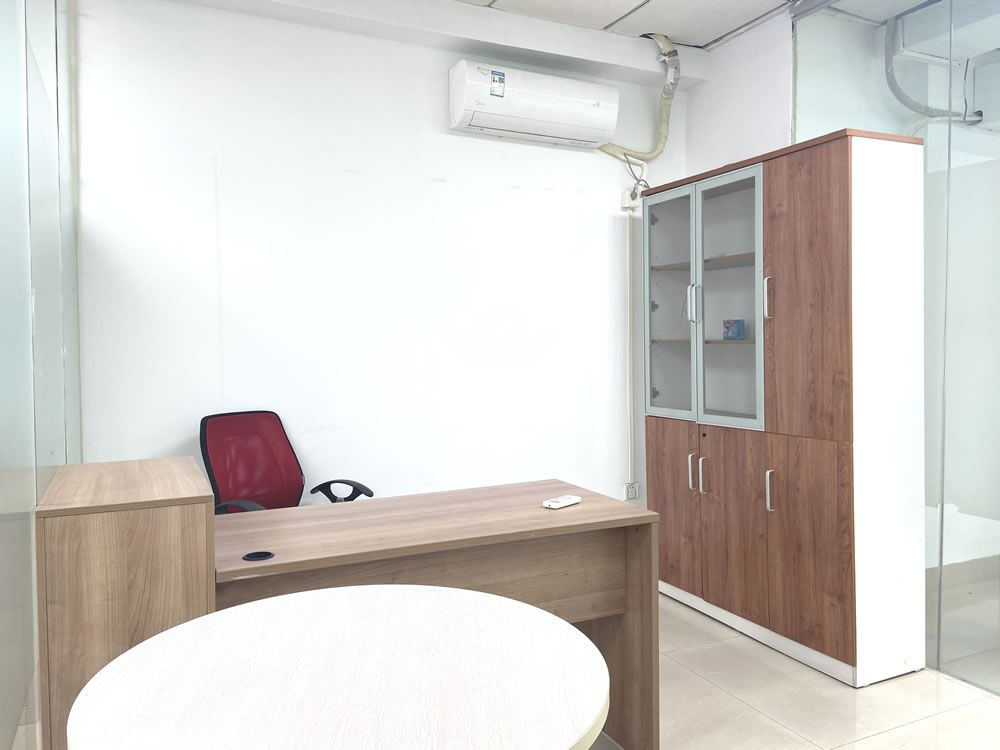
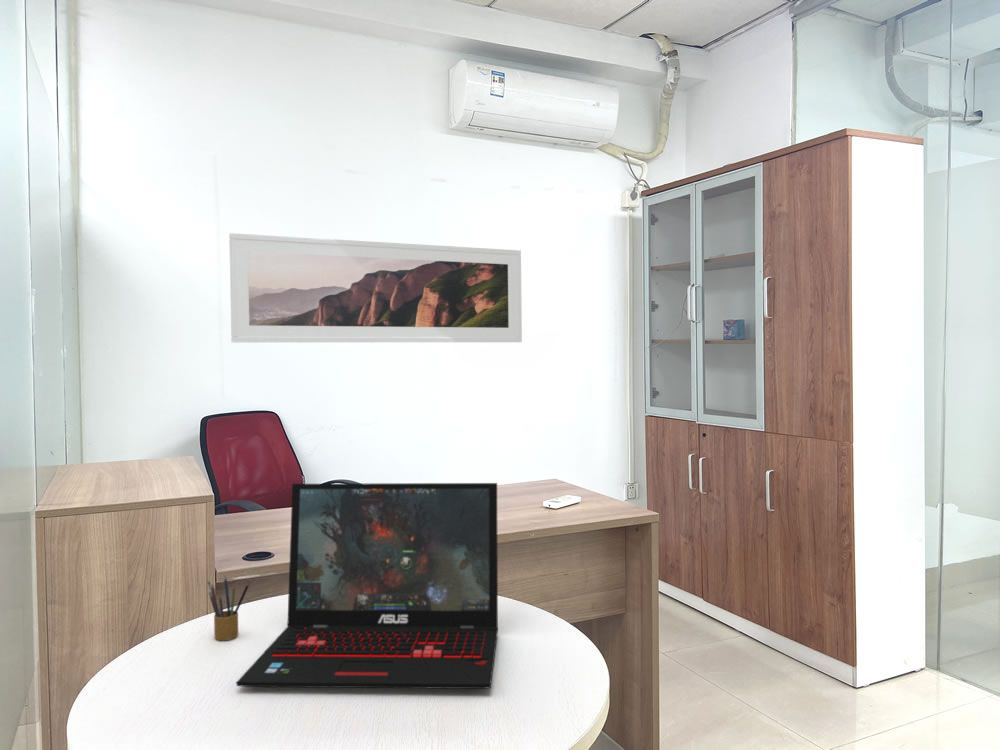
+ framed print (388, 292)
+ pencil box (227, 608)
+ laptop (380, 576)
